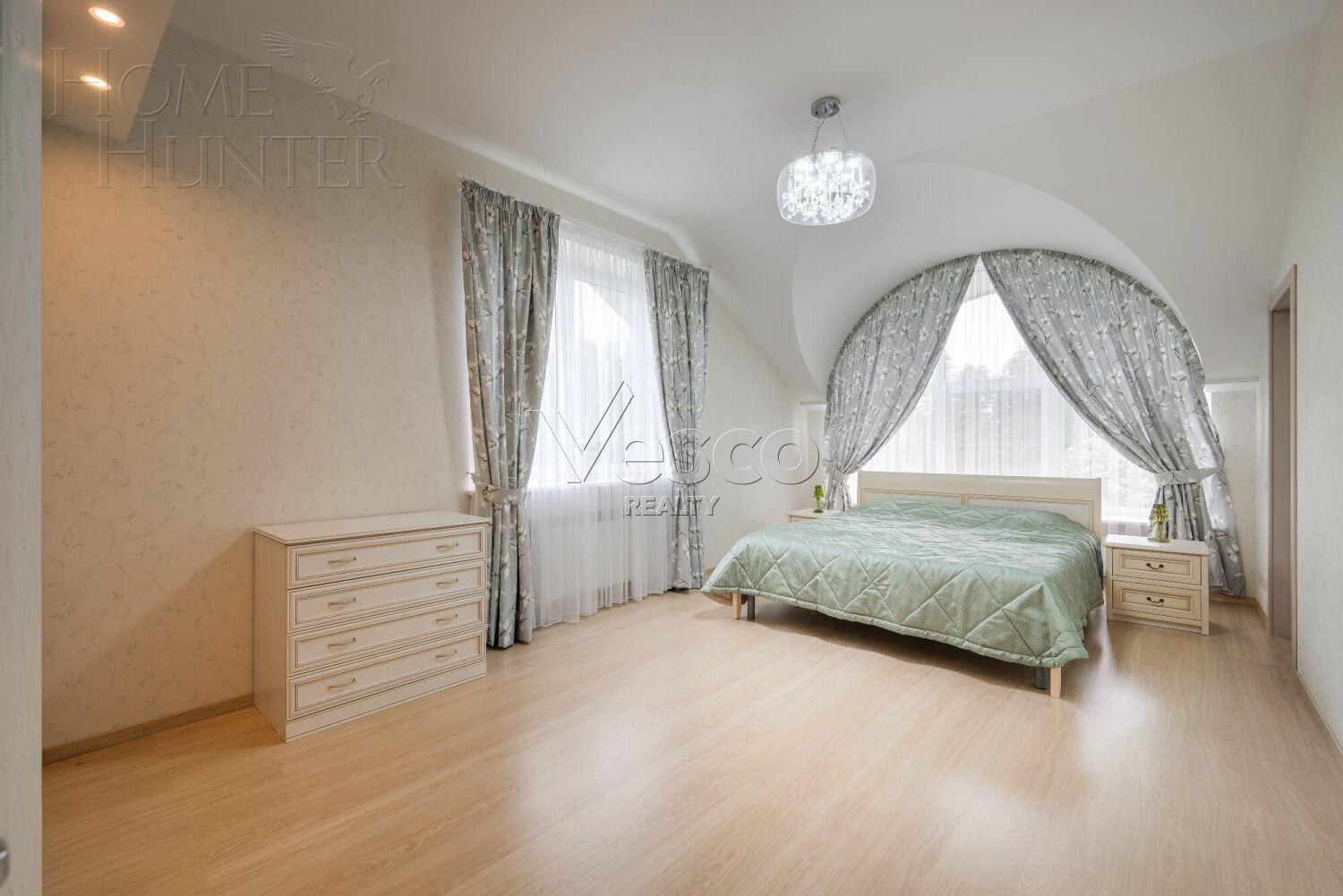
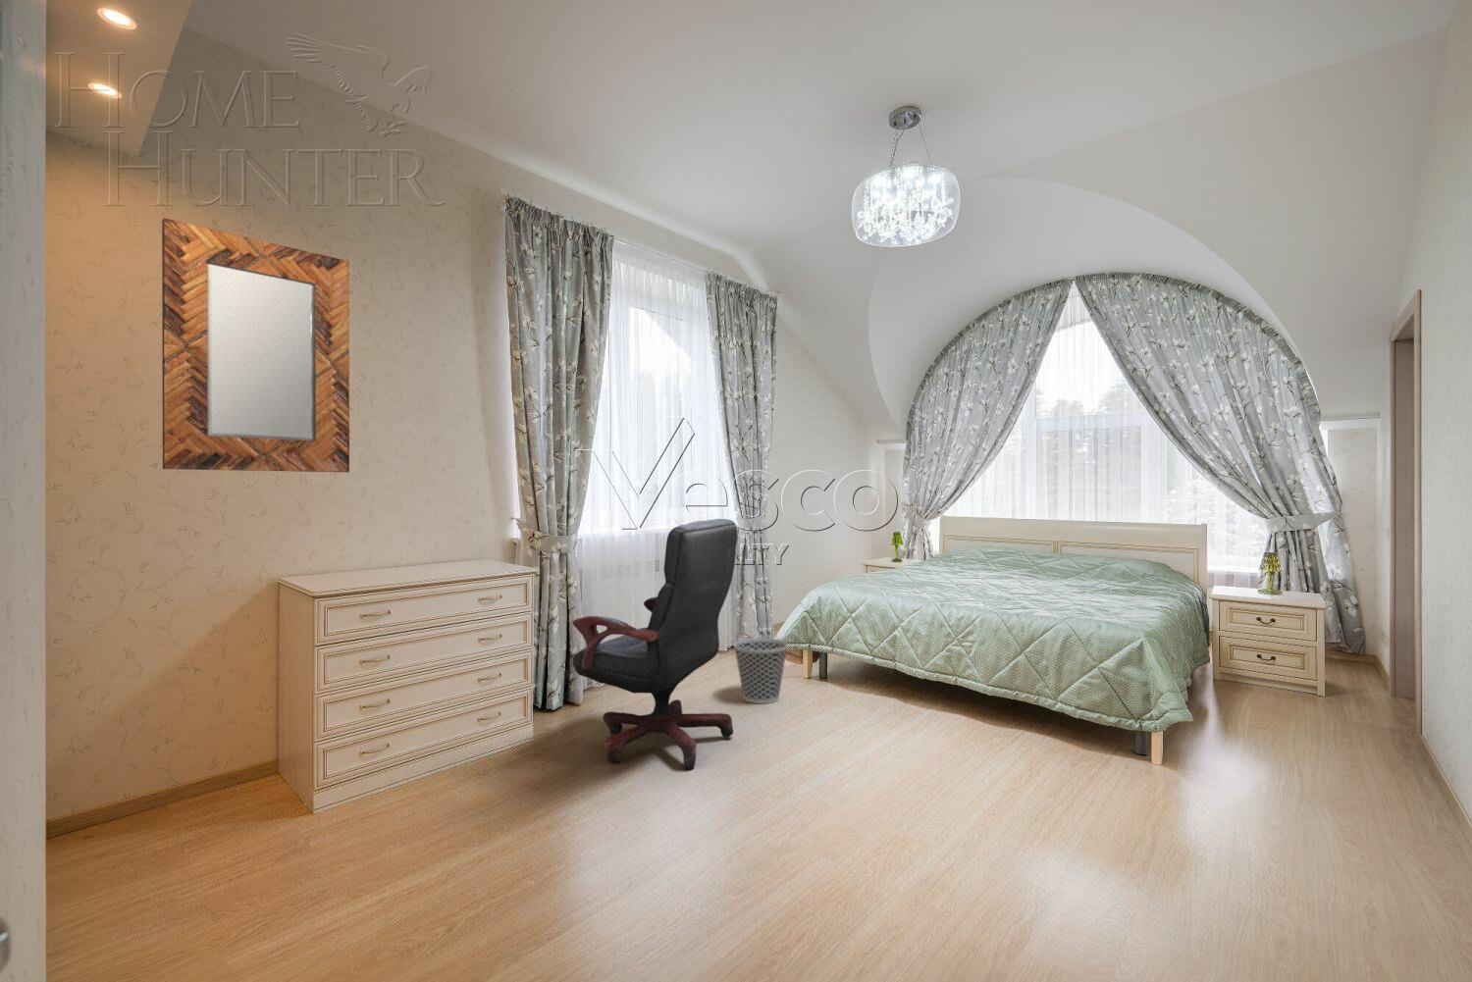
+ office chair (654, 631)
+ wastebasket (761, 670)
+ home mirror (263, 356)
